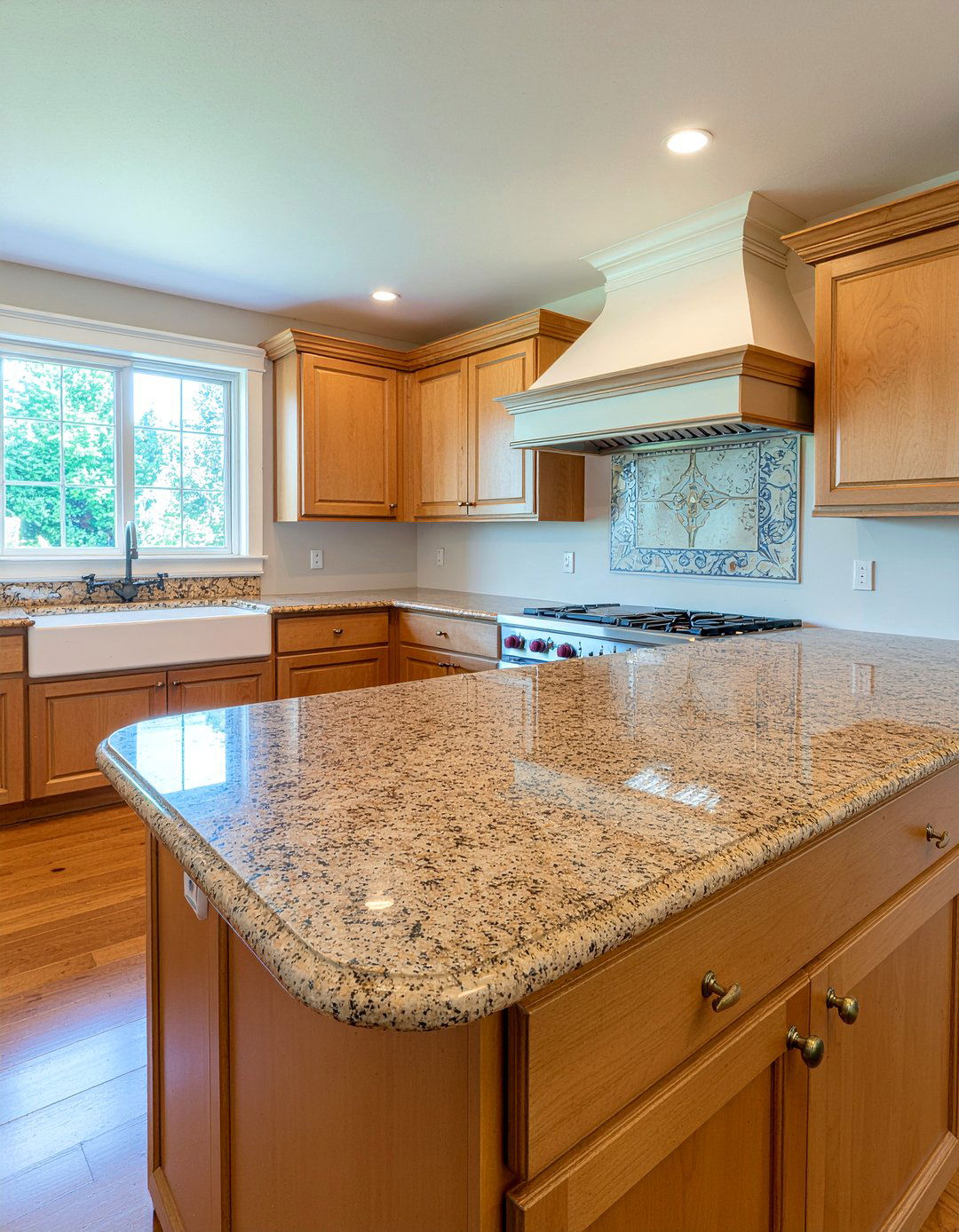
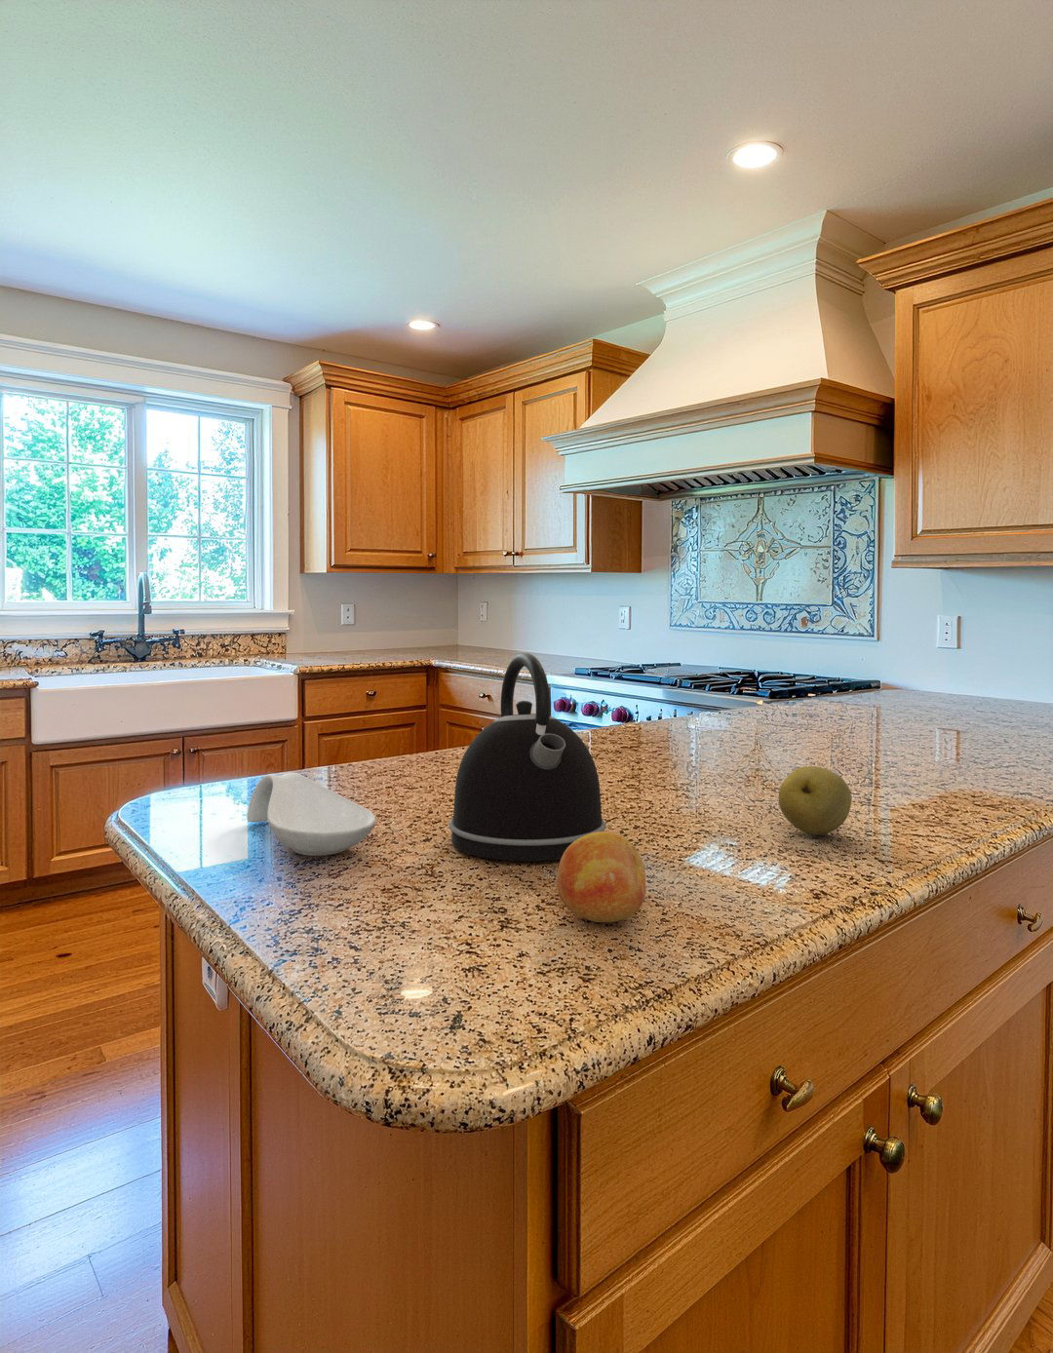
+ fruit (814, 801)
+ kettle (527, 747)
+ spoon rest (300, 809)
+ fruit (602, 874)
